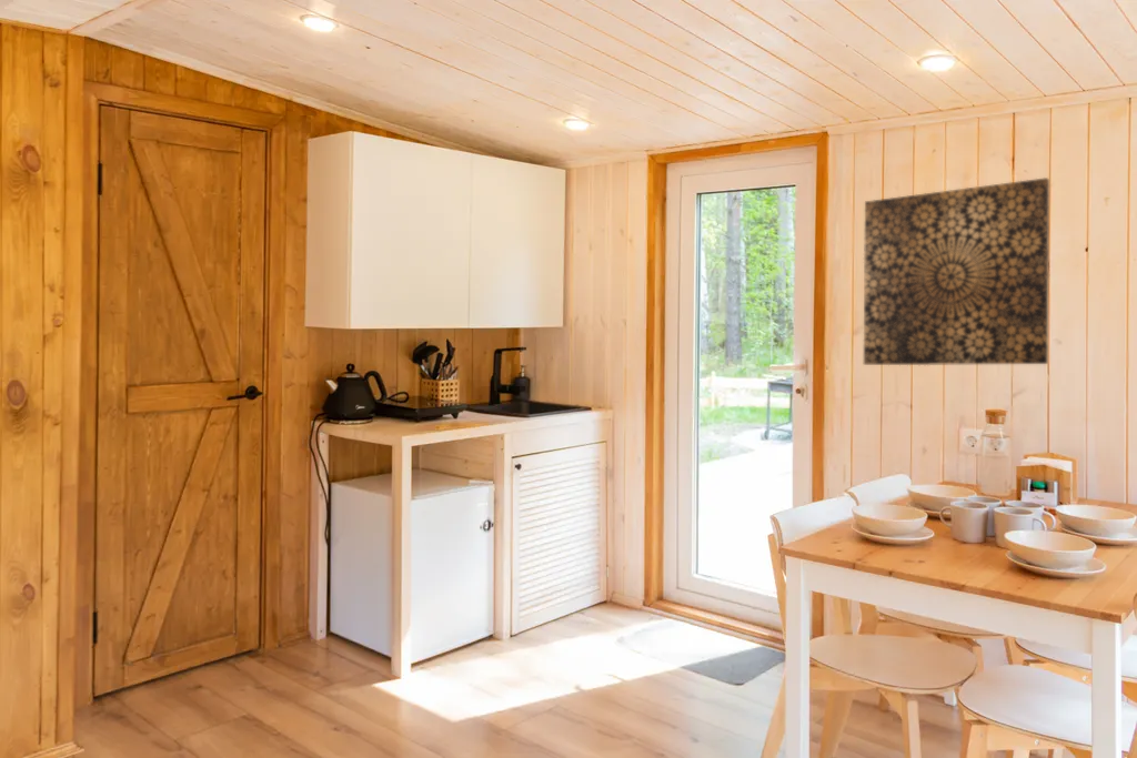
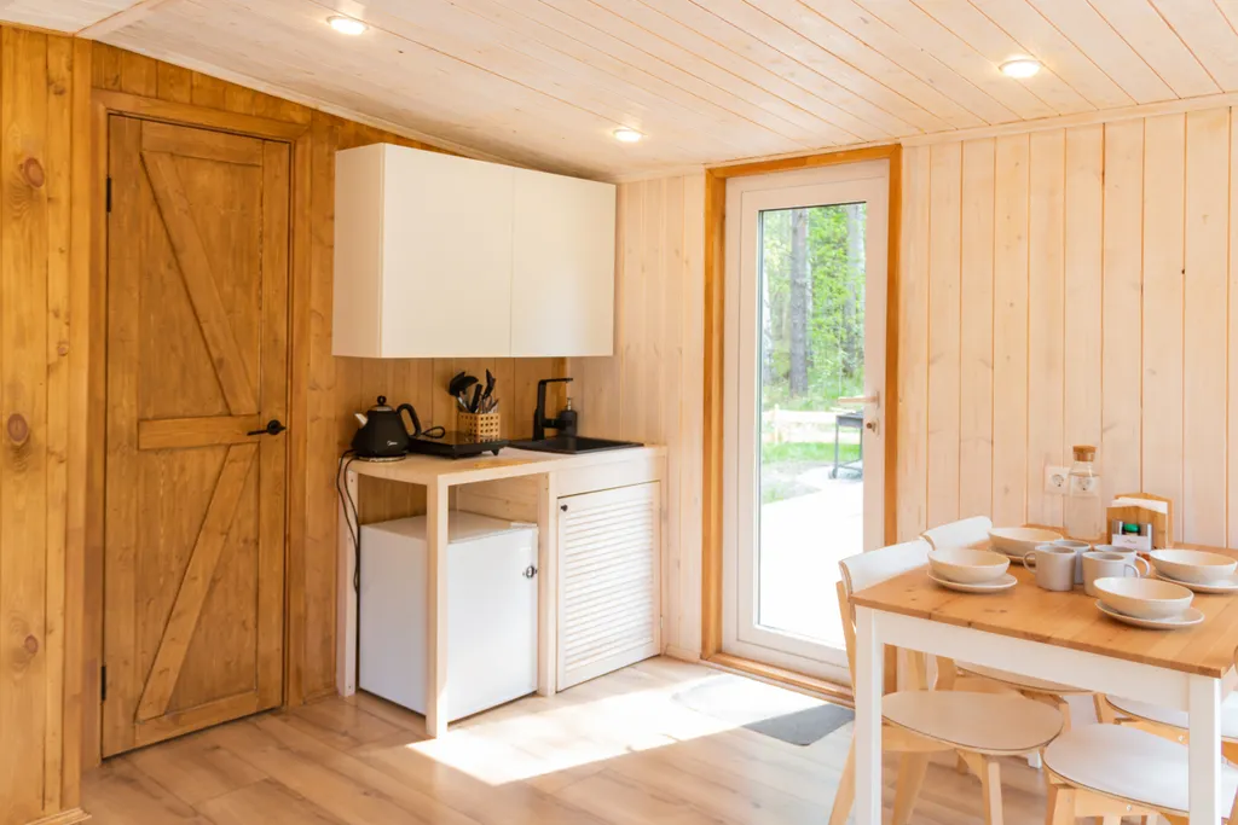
- wall art (950, 277)
